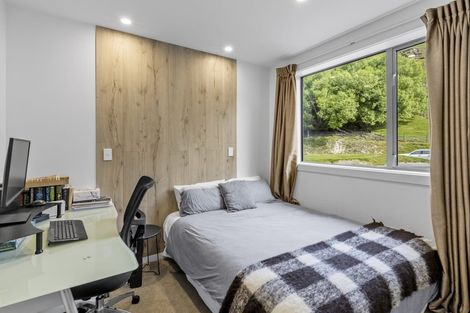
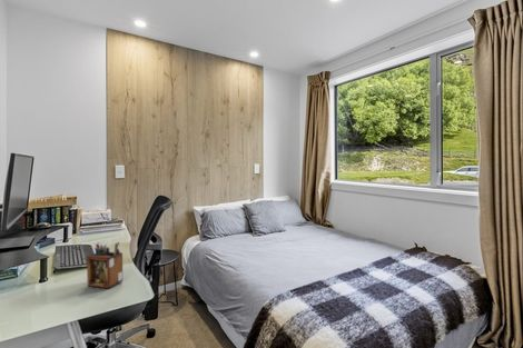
+ desk organizer (105, 262)
